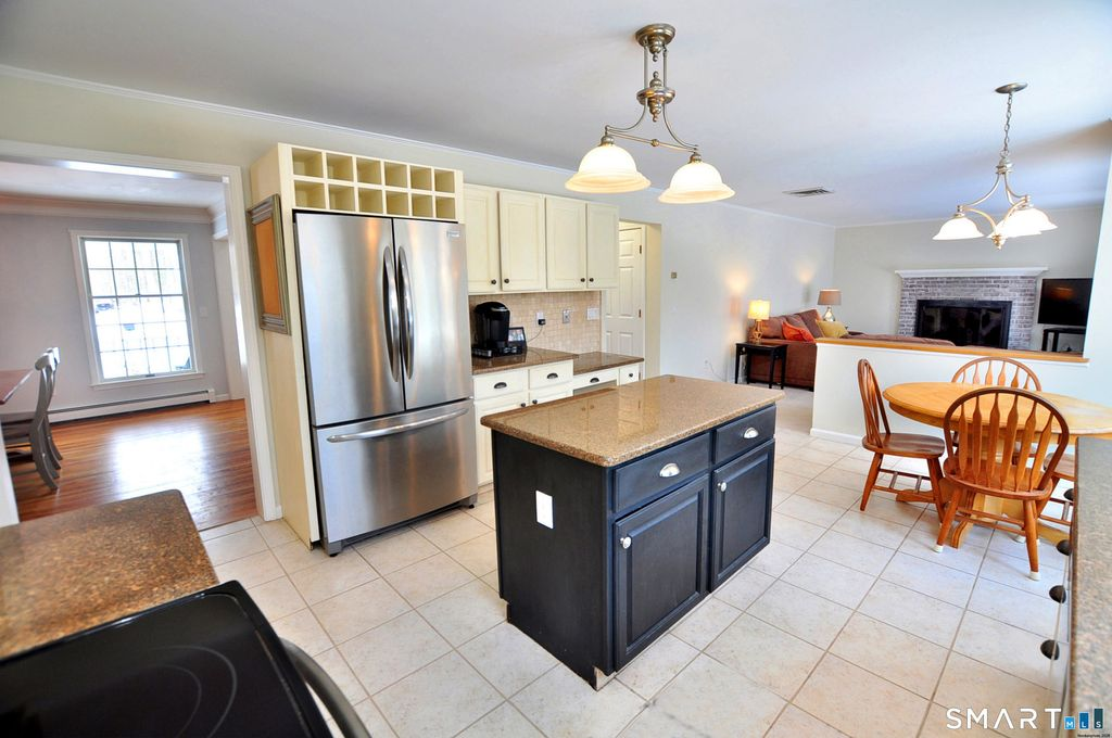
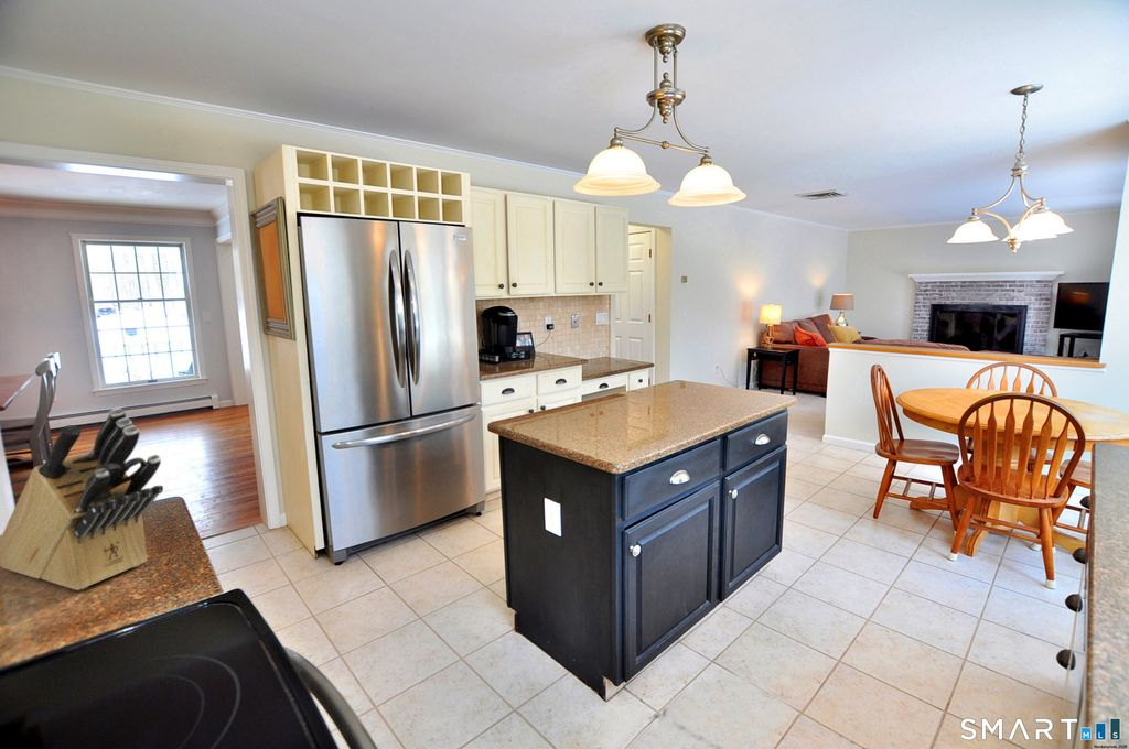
+ knife block (75, 490)
